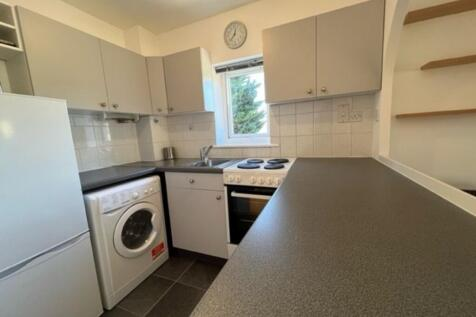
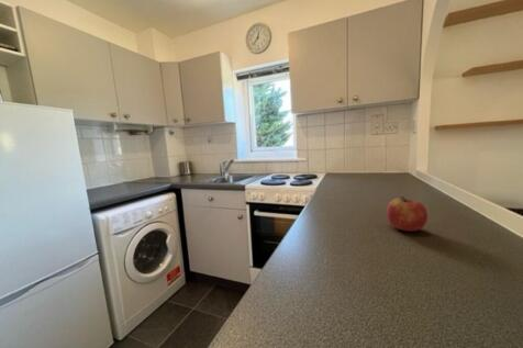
+ apple (405, 212)
